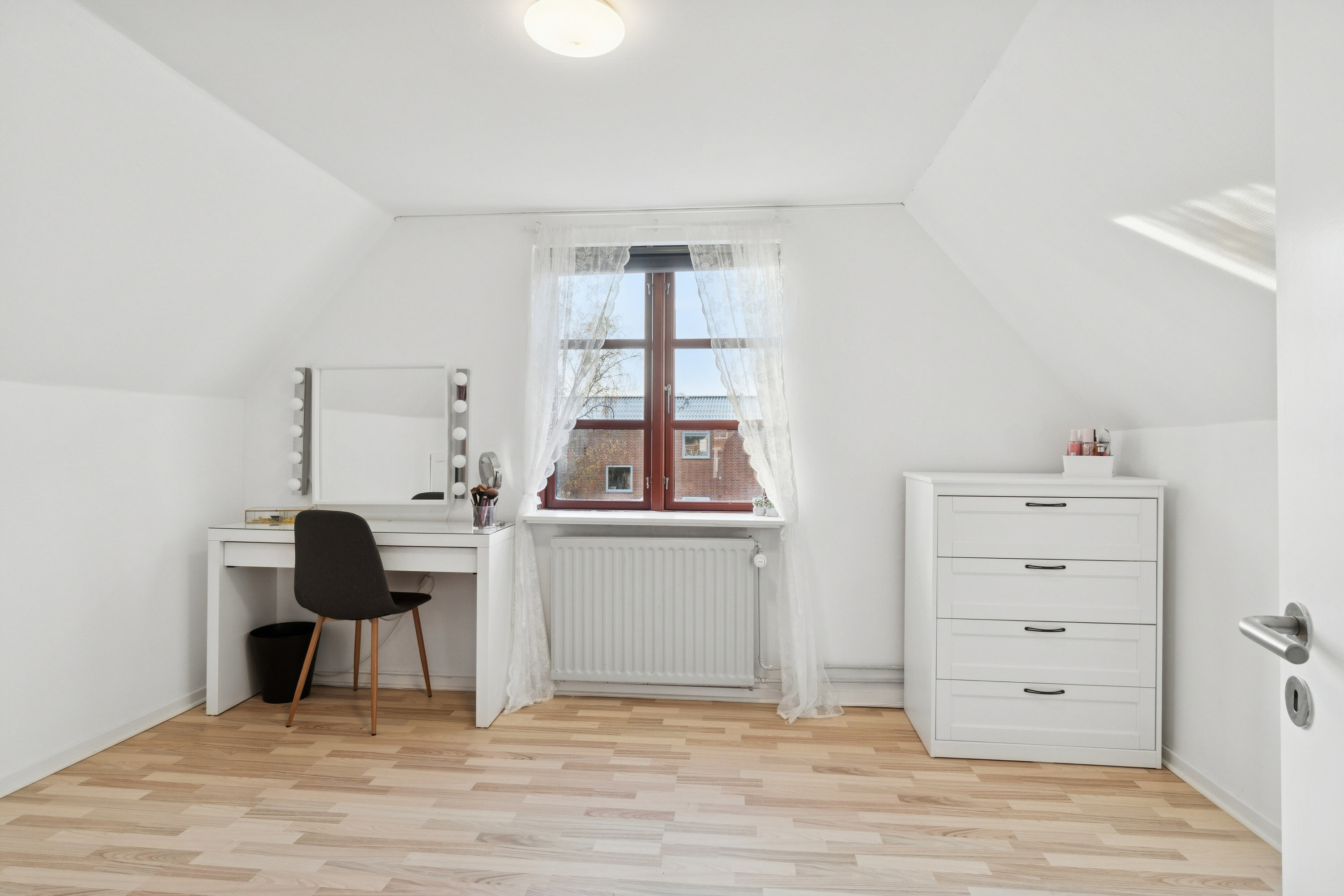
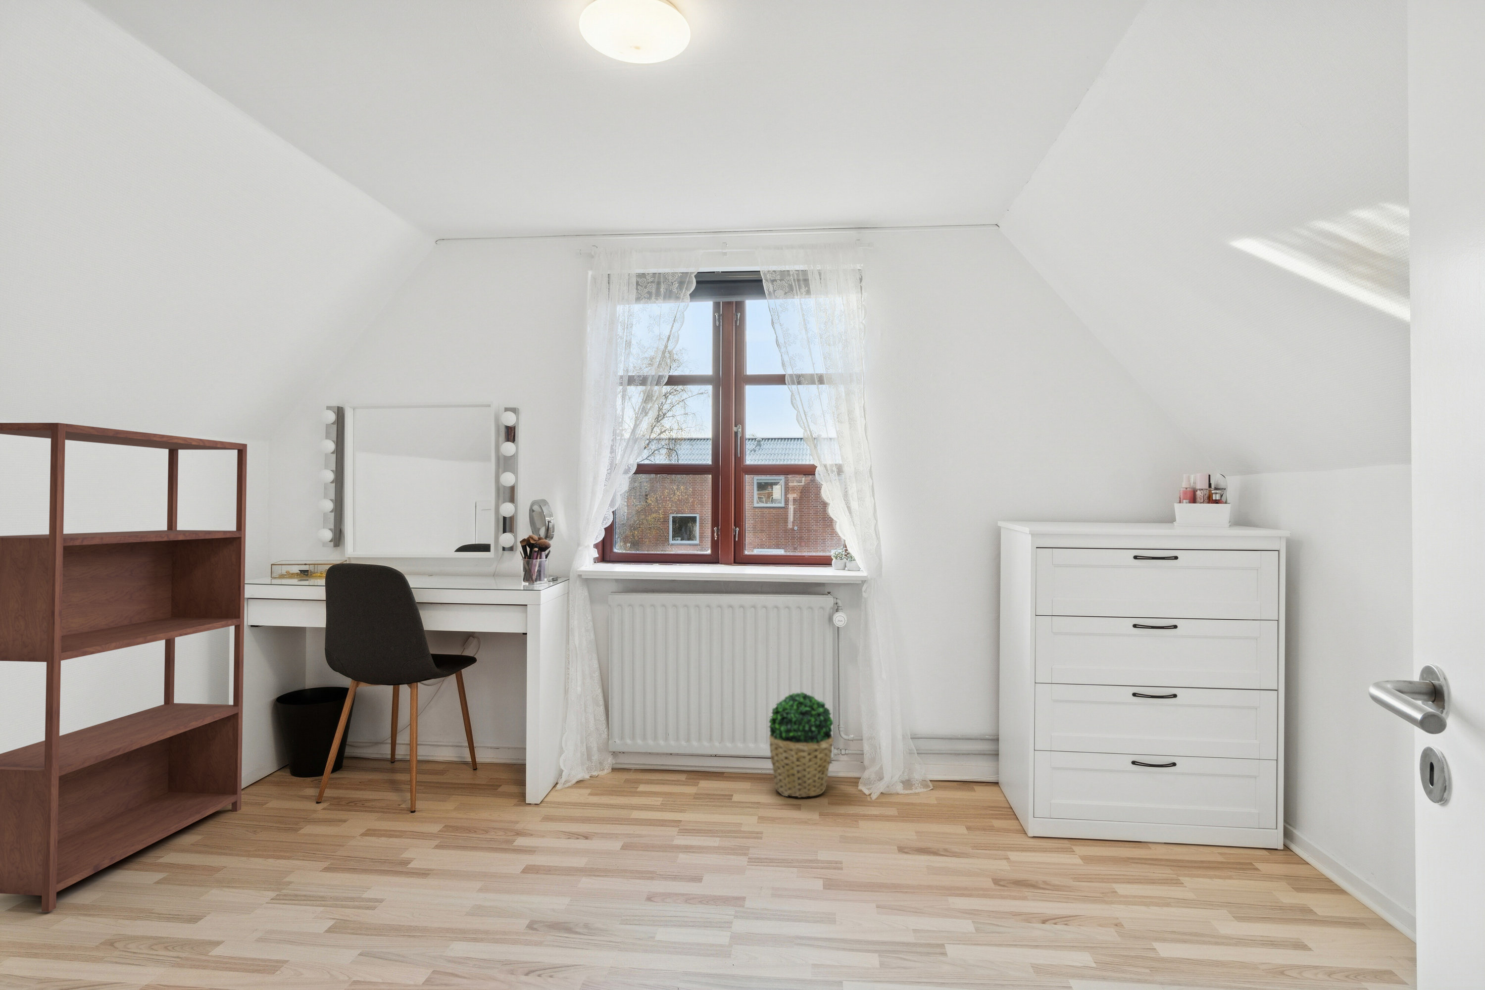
+ potted plant (800, 741)
+ bookshelf (120, 642)
